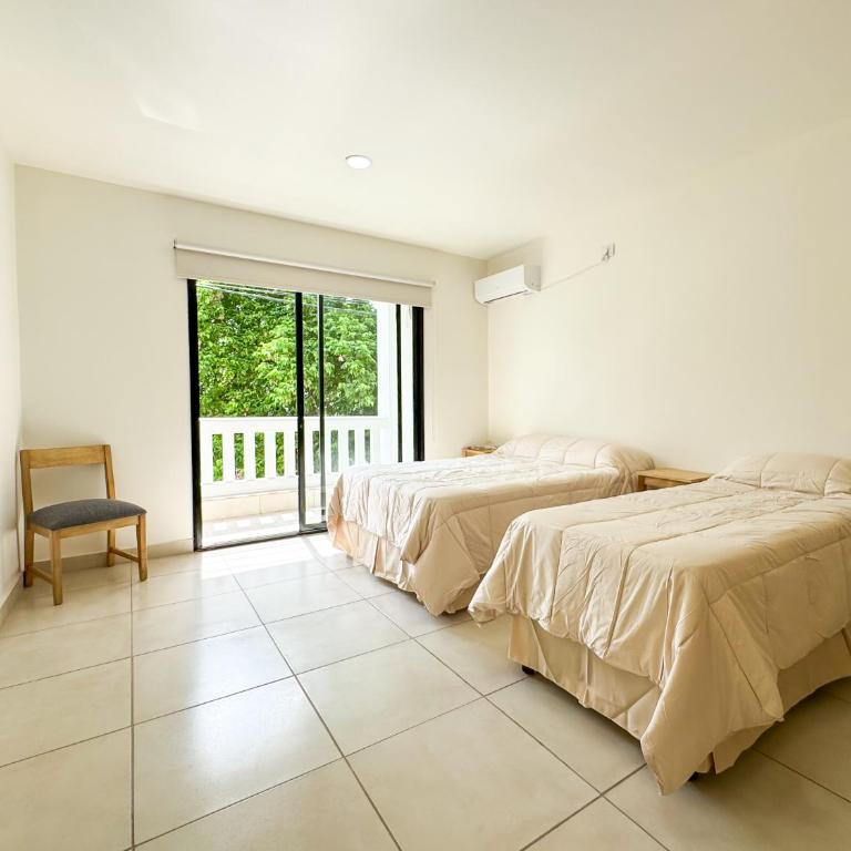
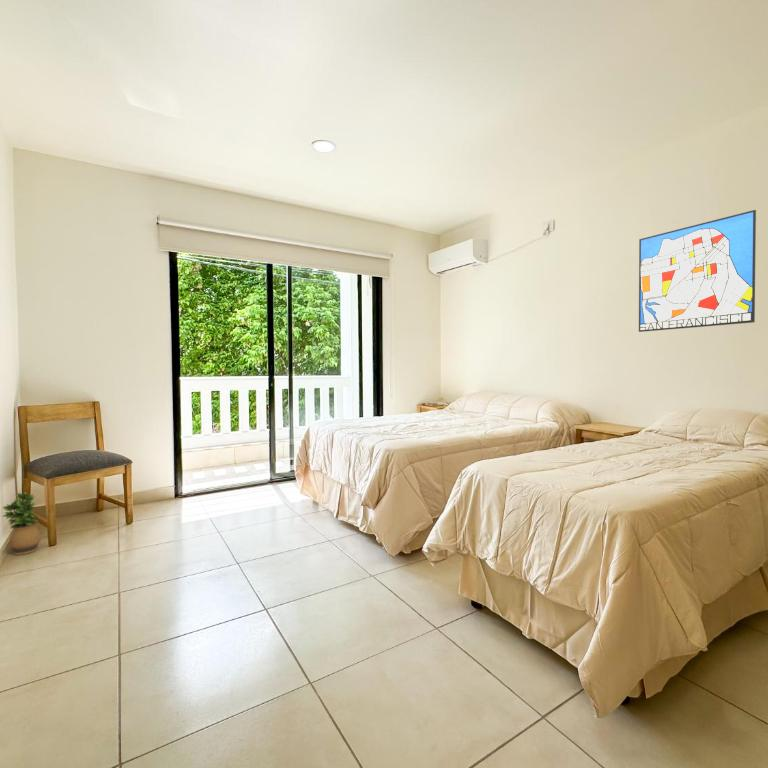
+ potted plant (21, 522)
+ wall art (691, 276)
